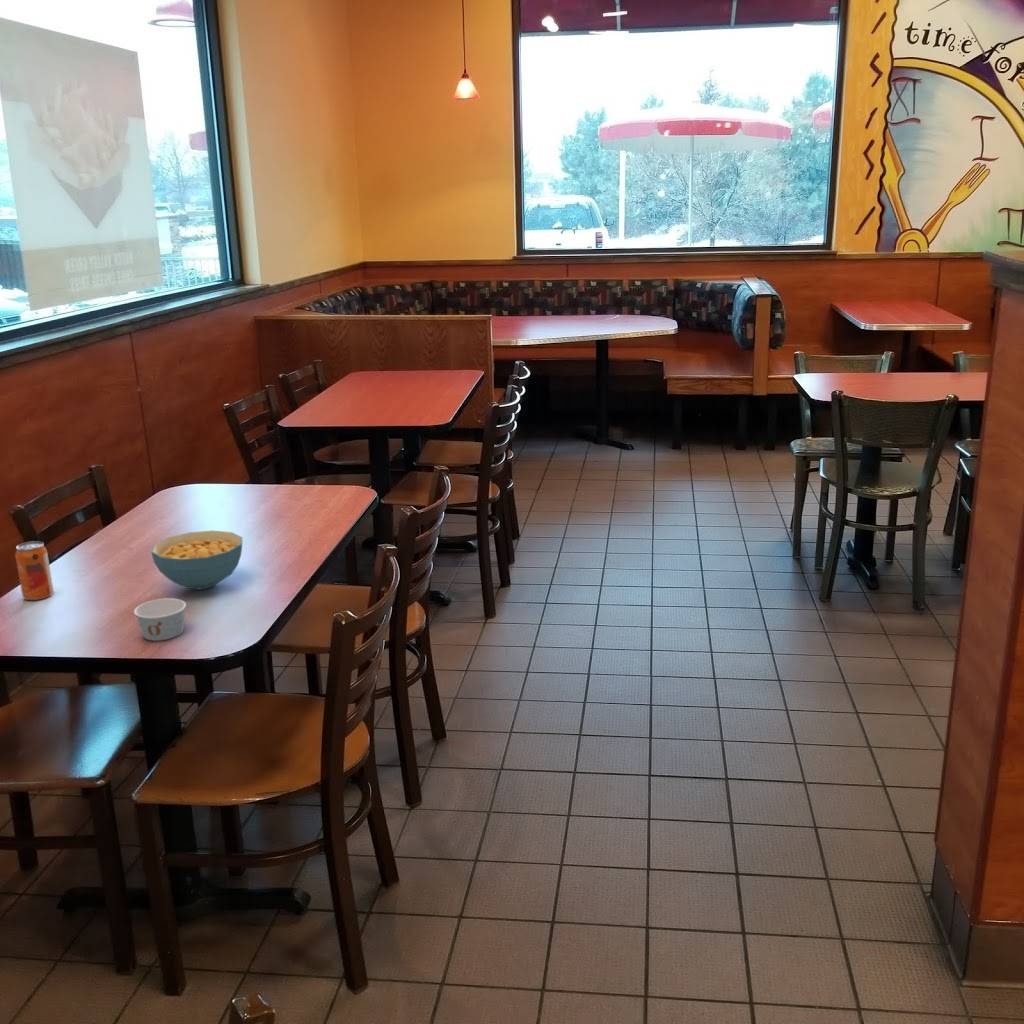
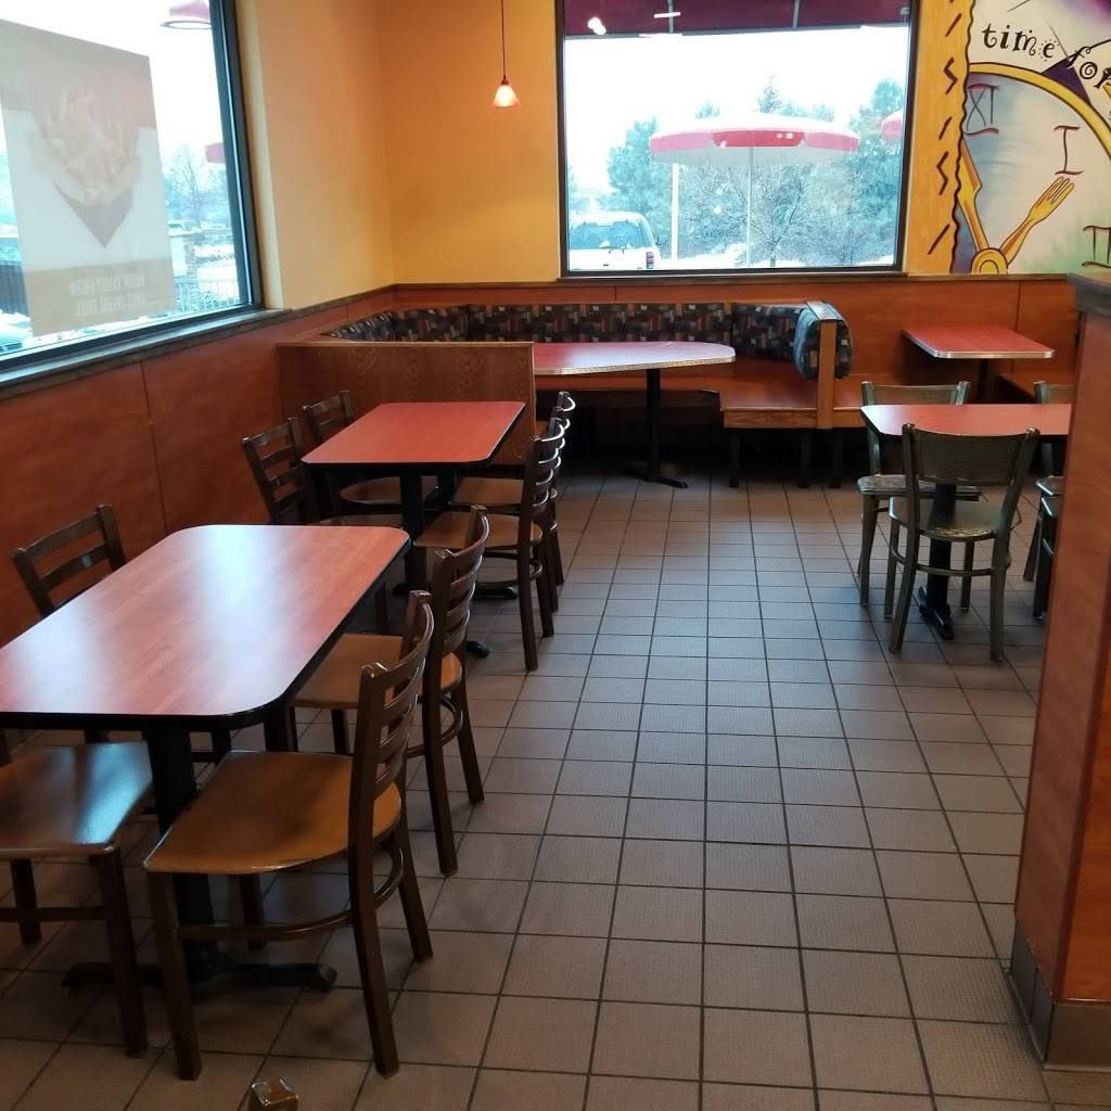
- paper cup (161, 620)
- cereal bowl (200, 564)
- beverage can (34, 570)
